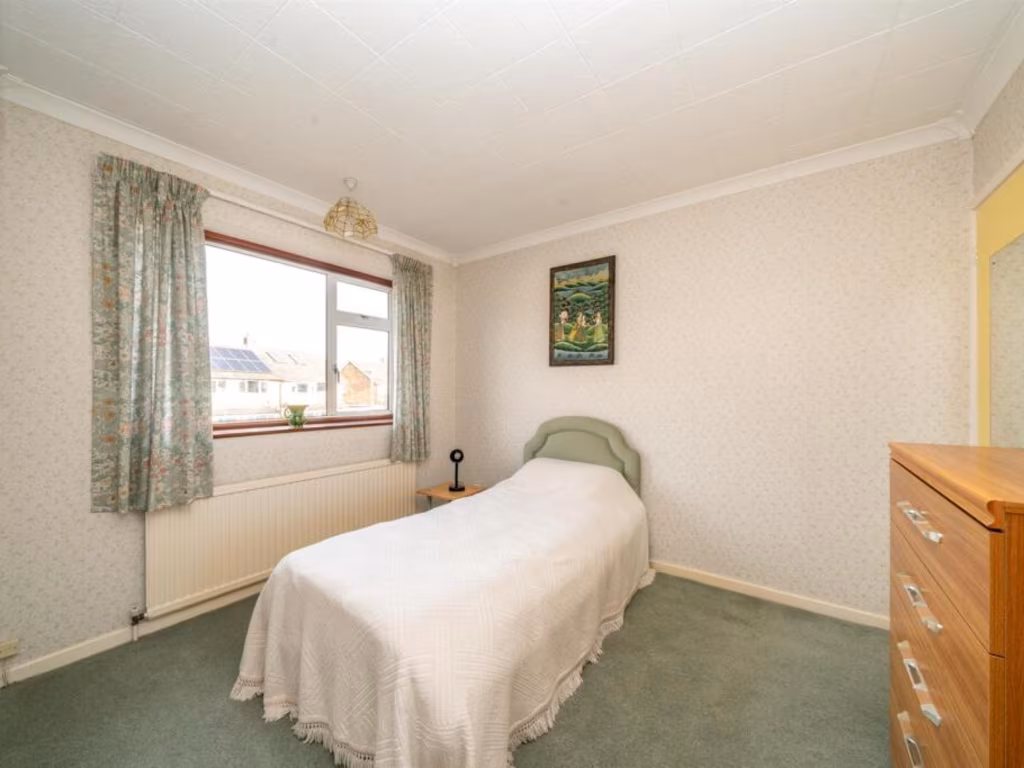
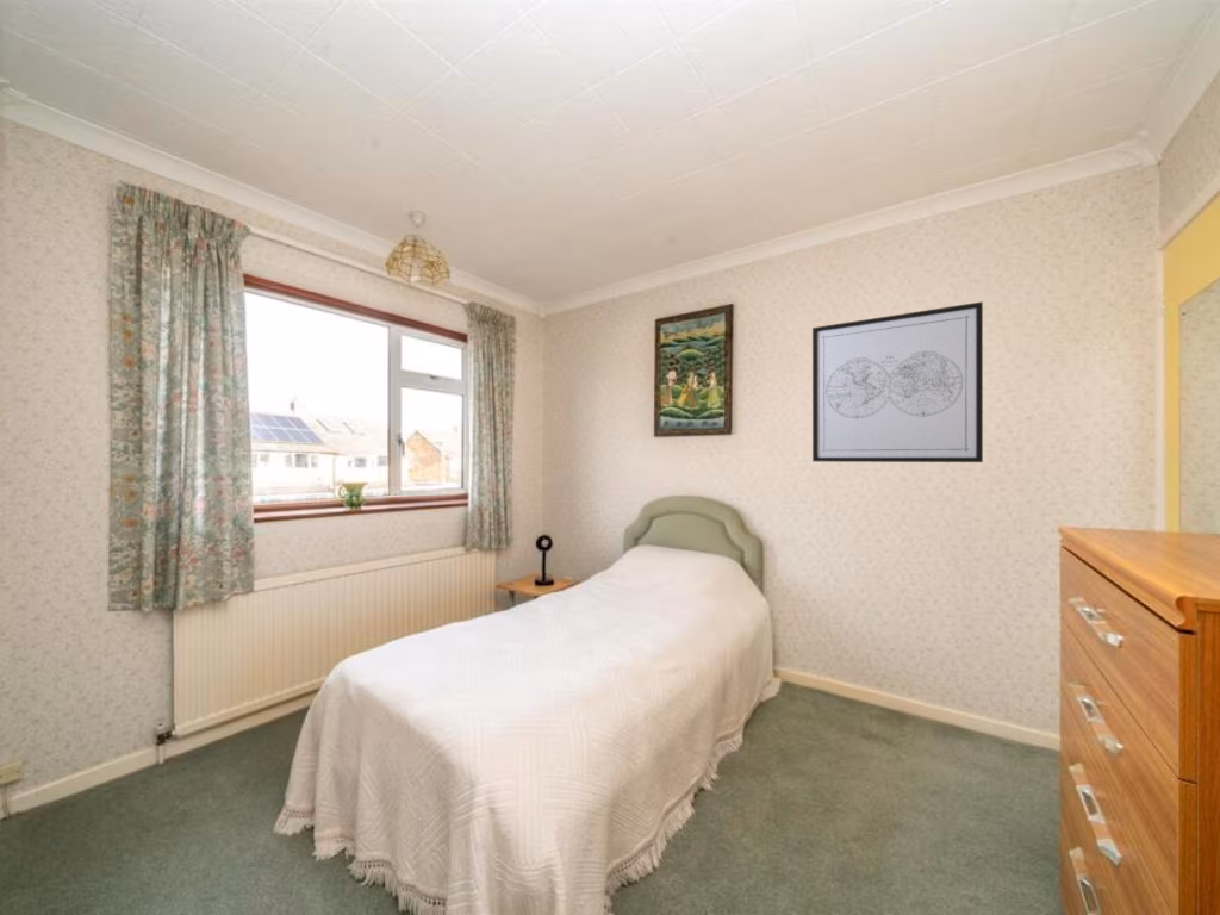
+ wall art (890, 388)
